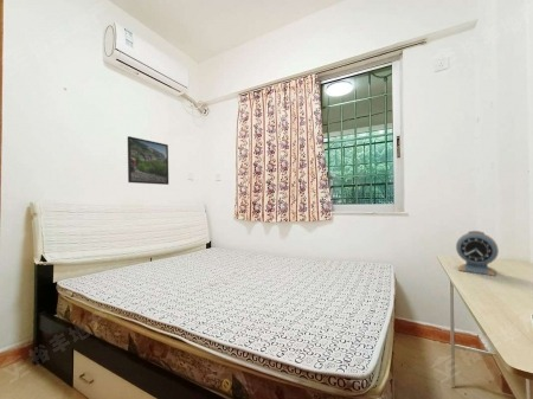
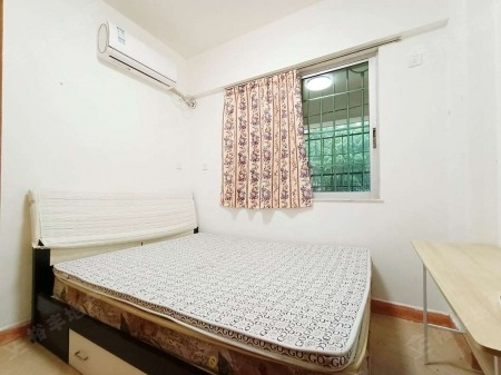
- alarm clock (476, 250)
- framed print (149, 162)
